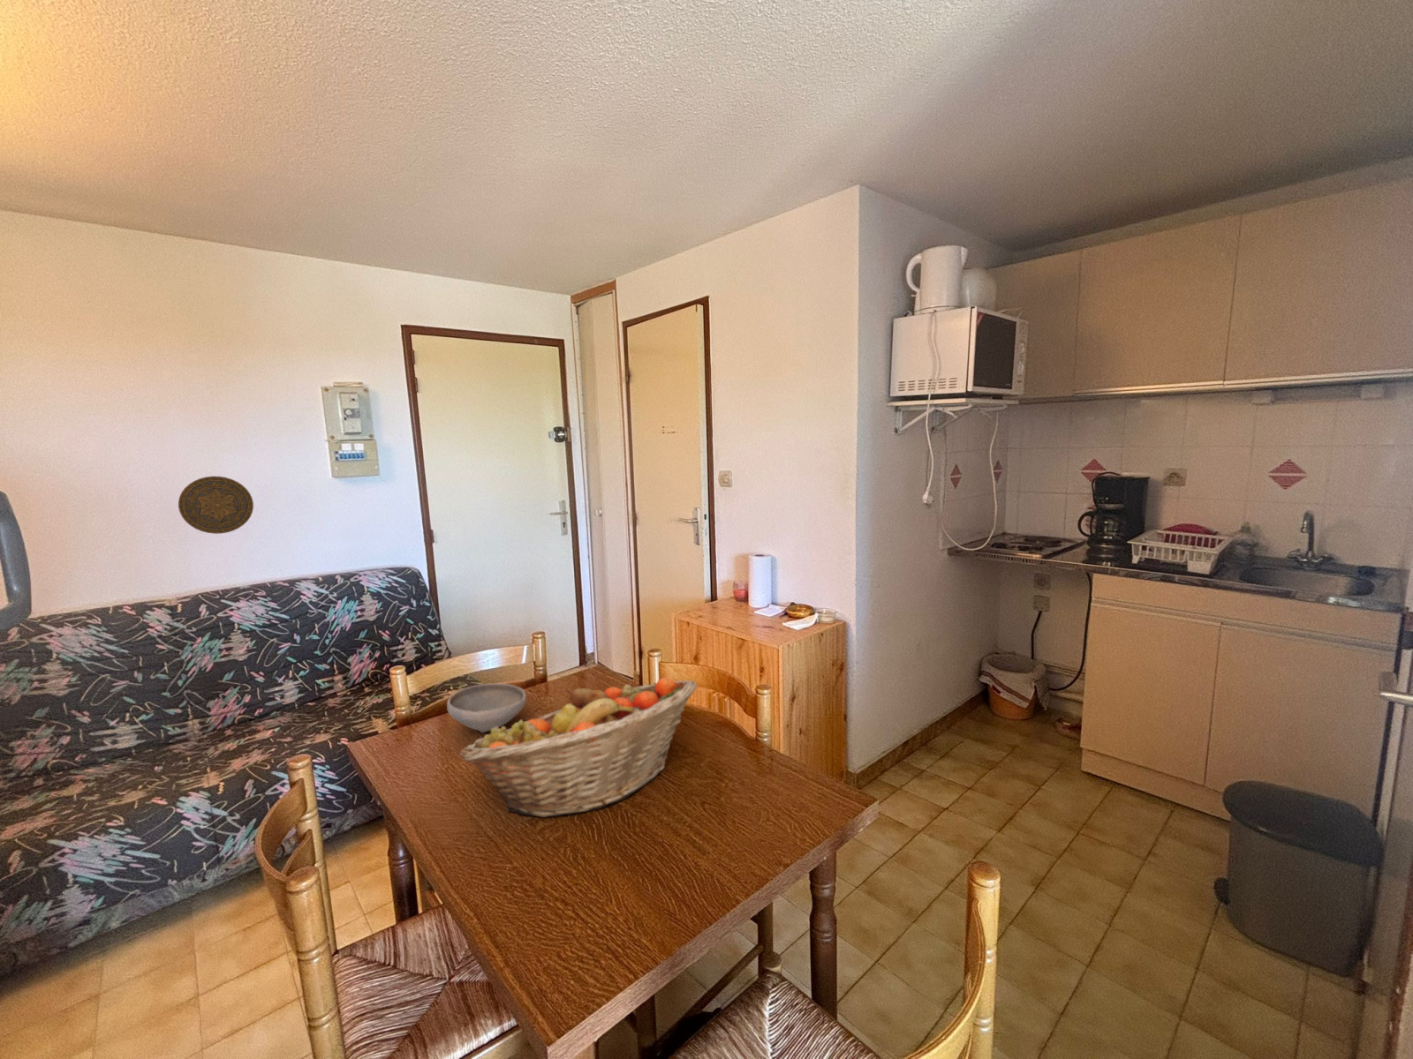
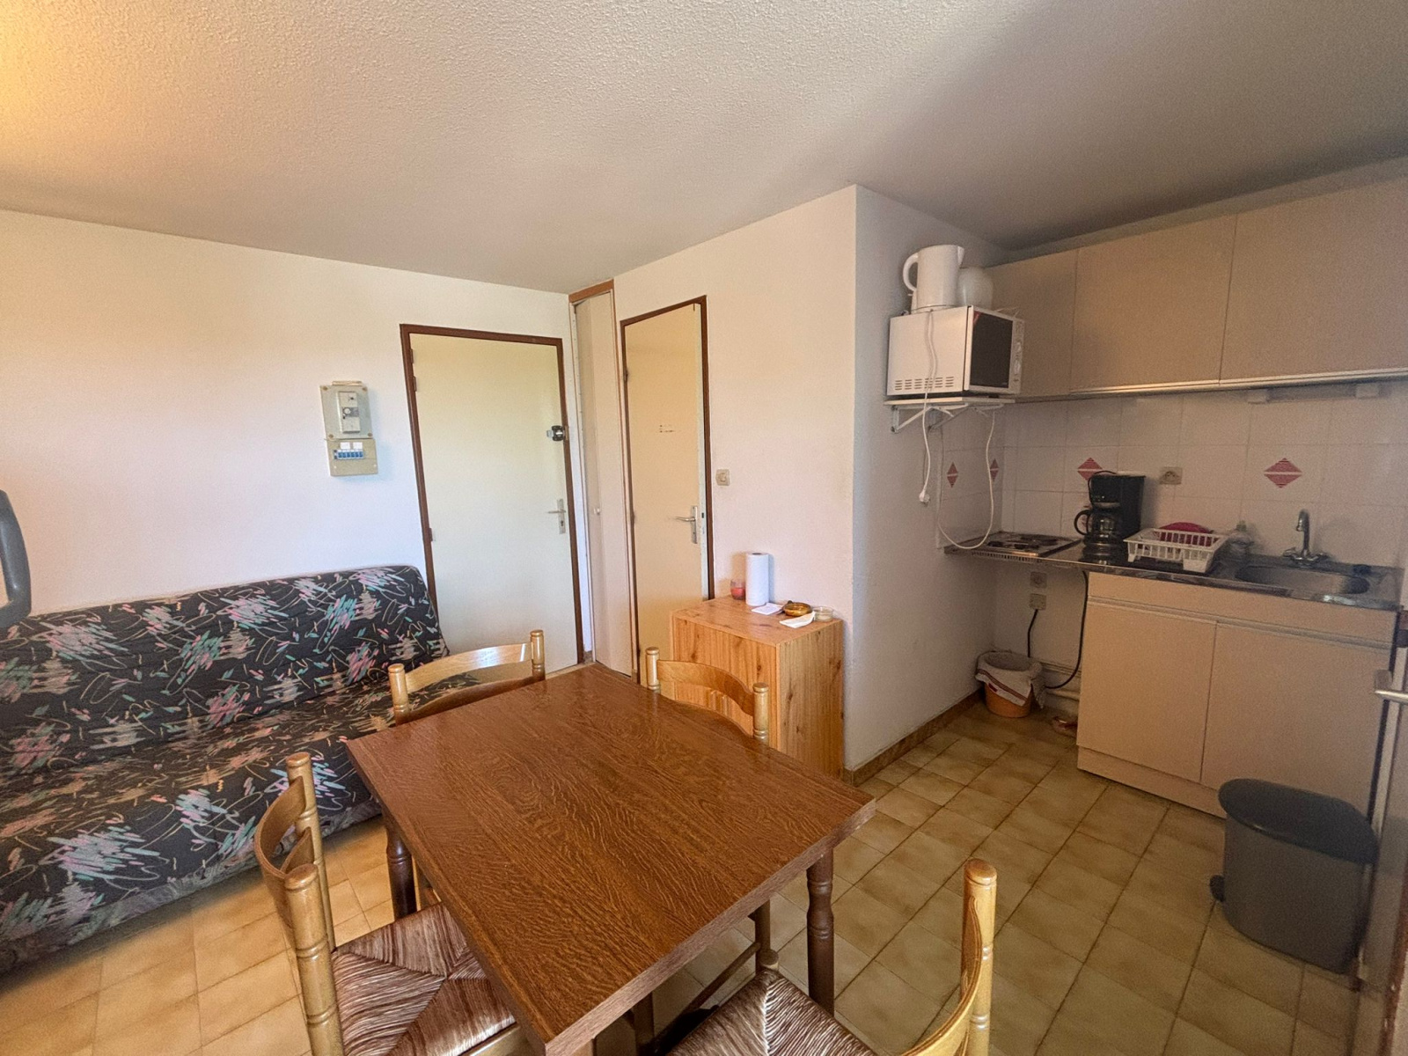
- bowl (487, 711)
- decorative plate (216, 505)
- fruit basket (587, 732)
